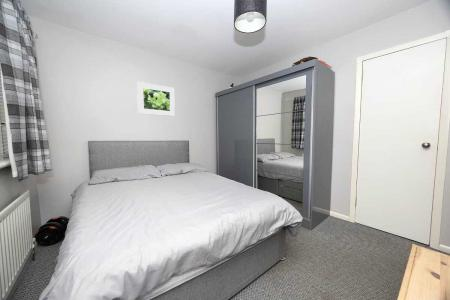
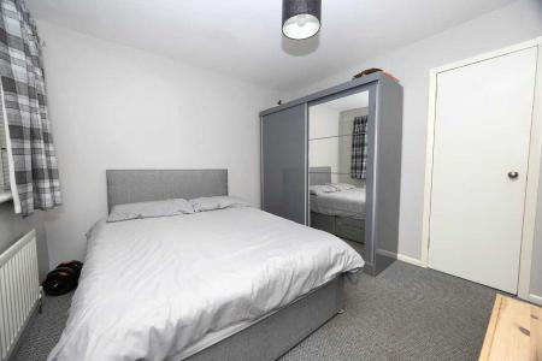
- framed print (157, 100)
